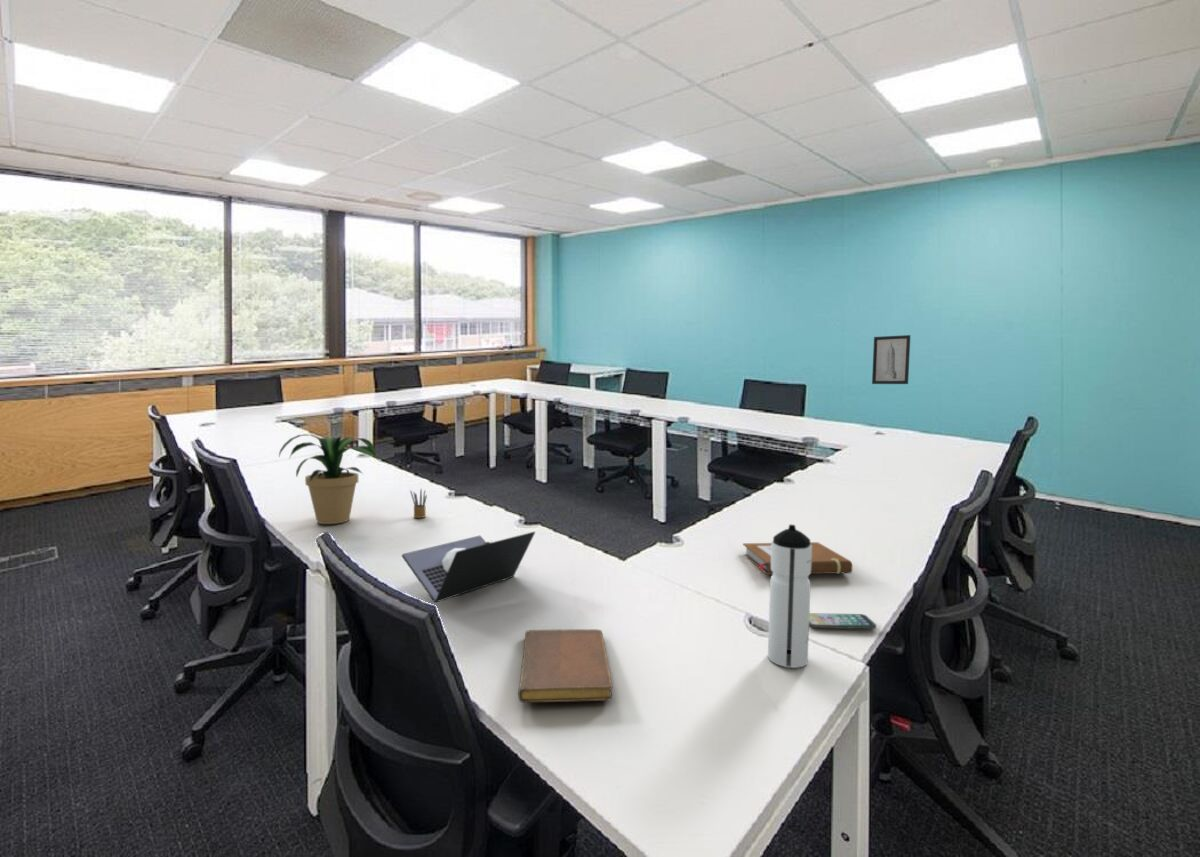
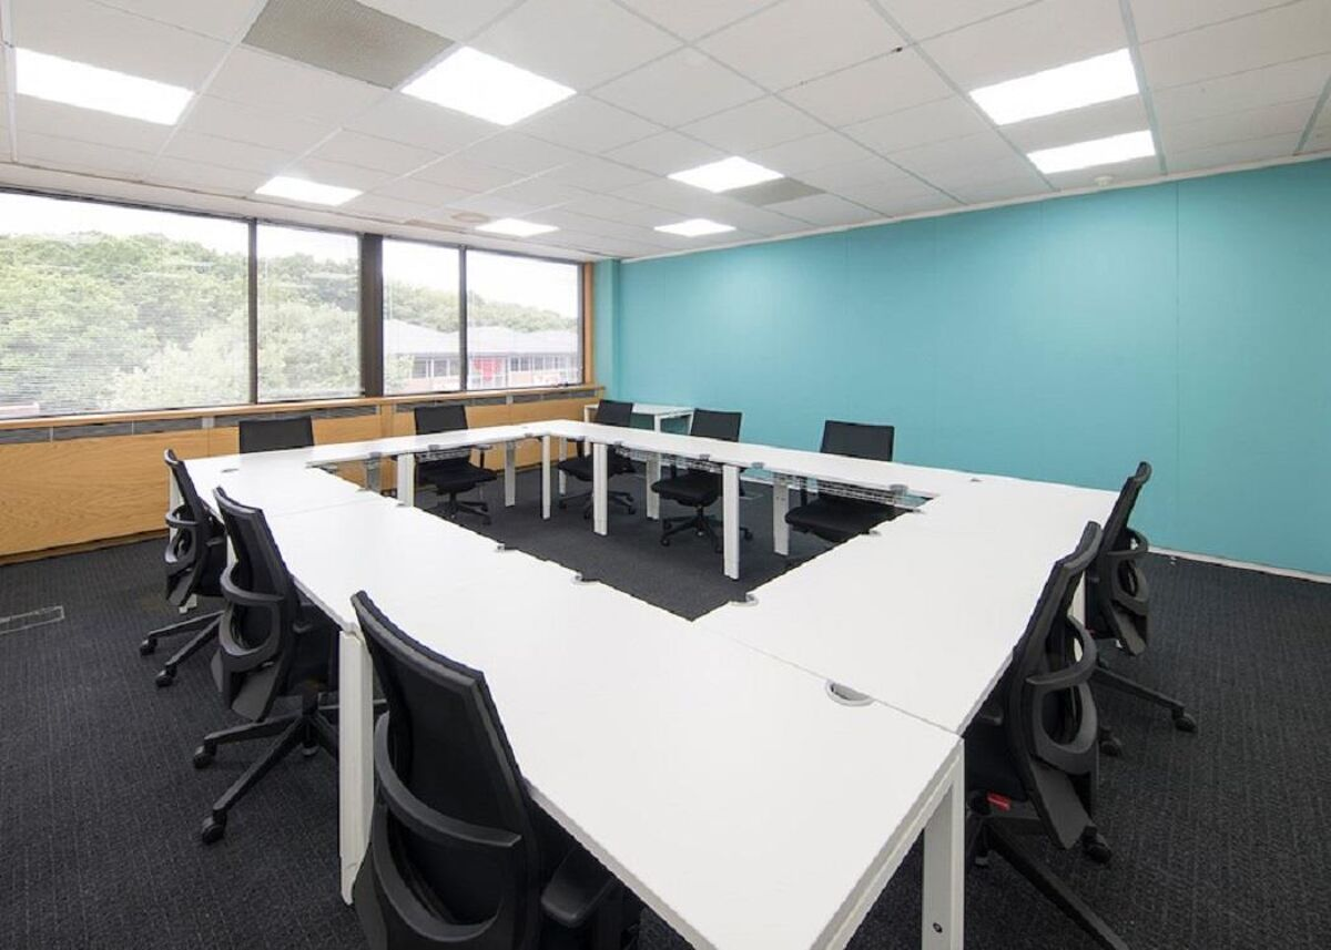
- pencil box (420, 502)
- wall art (890, 360)
- notebook (811, 559)
- smartphone (838, 620)
- notebook (564, 661)
- laptop (484, 555)
- potted plant (331, 477)
- water bottle (789, 592)
